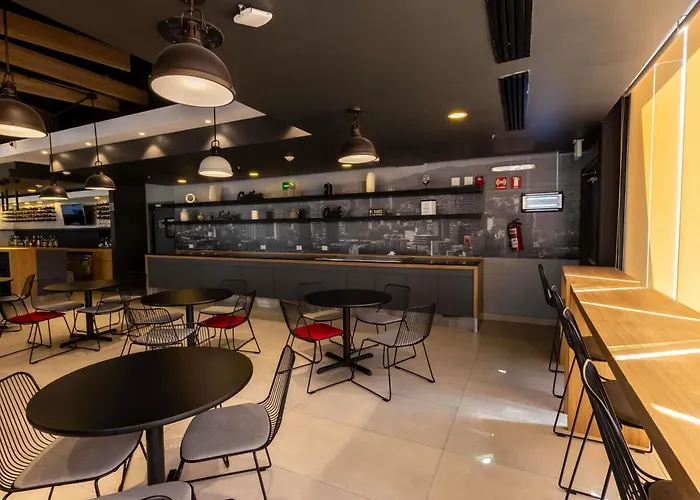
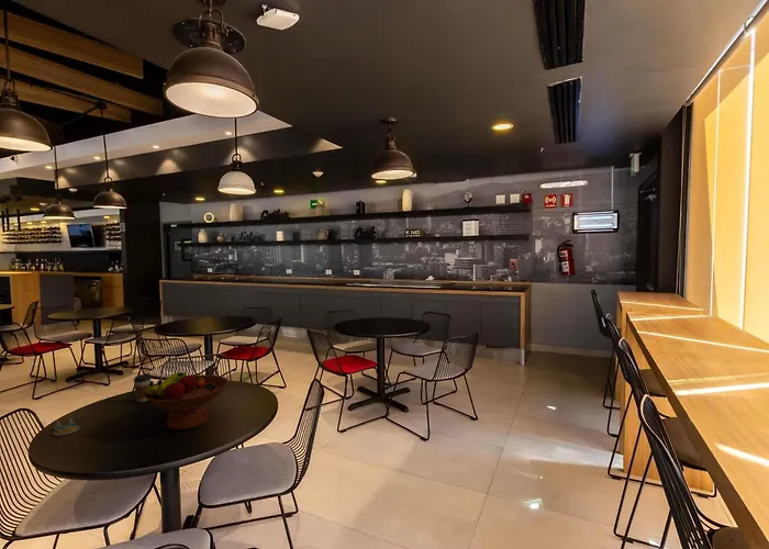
+ coffee cup (142, 388)
+ salt and pepper shaker set (65, 425)
+ fruit bowl (187, 396)
